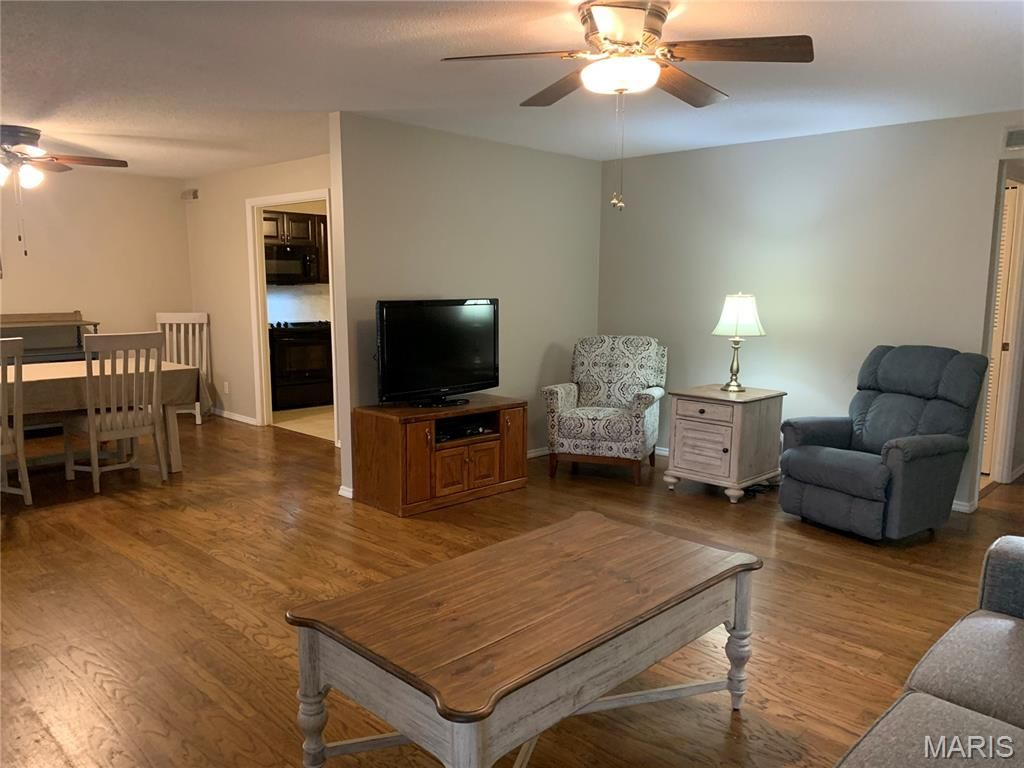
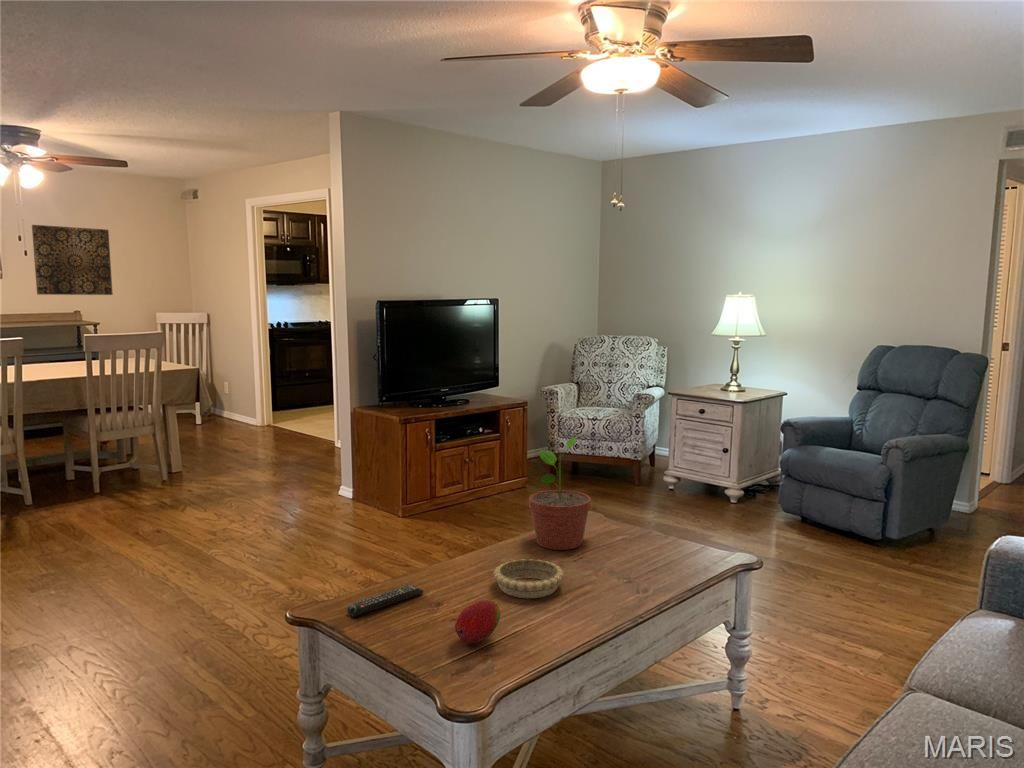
+ potted plant (559, 491)
+ remote control (386, 599)
+ fruit (478, 621)
+ wall art (73, 261)
+ decorative bowl (528, 577)
